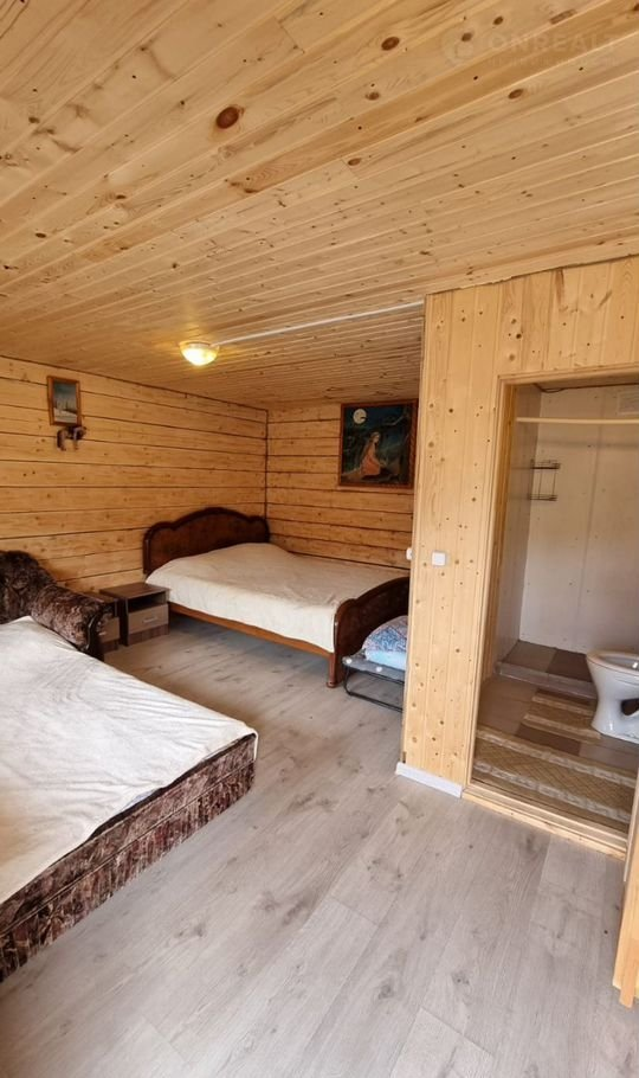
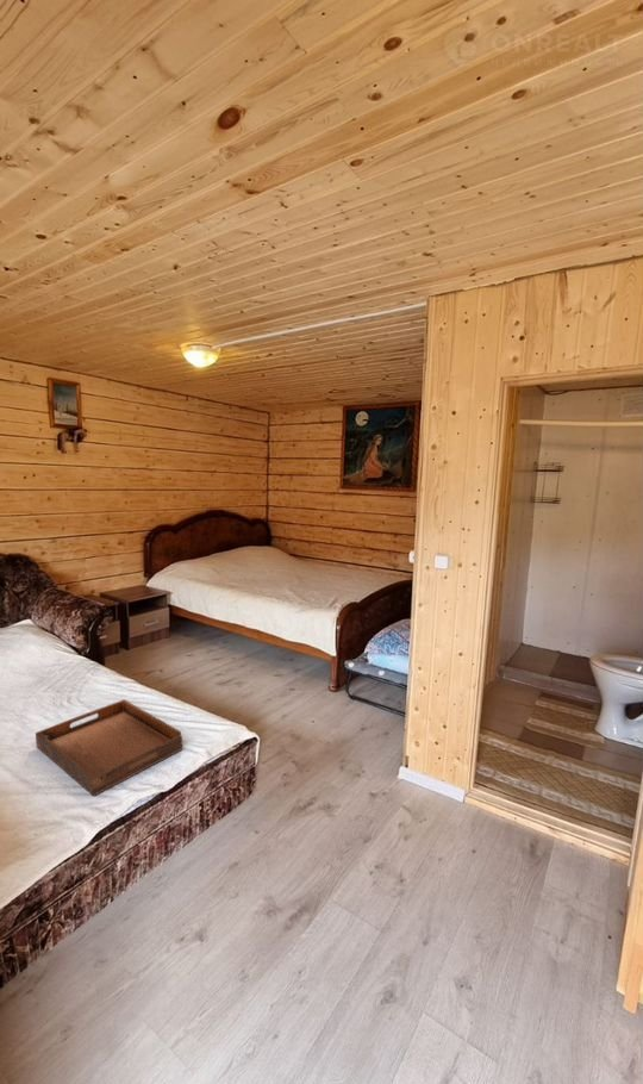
+ serving tray (111, 740)
